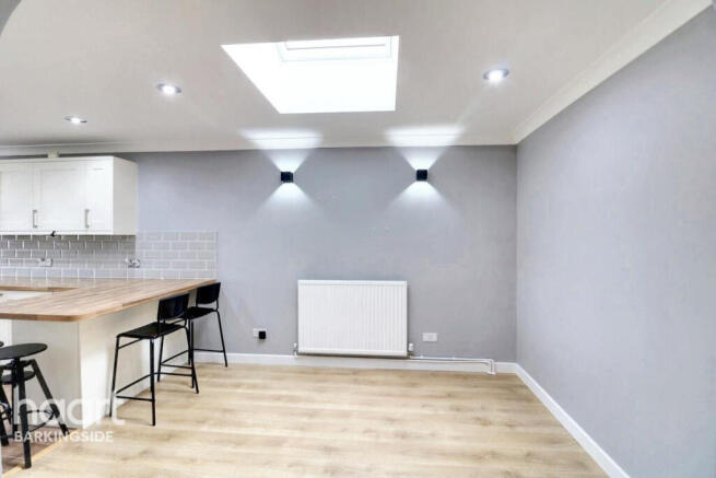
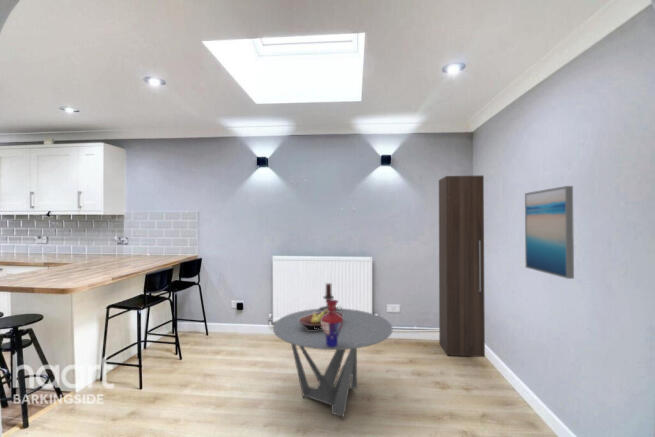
+ coffee table (332, 362)
+ candle holder (331, 297)
+ cabinet (460, 263)
+ fruit bowl (321, 317)
+ wall art (546, 231)
+ vase (331, 322)
